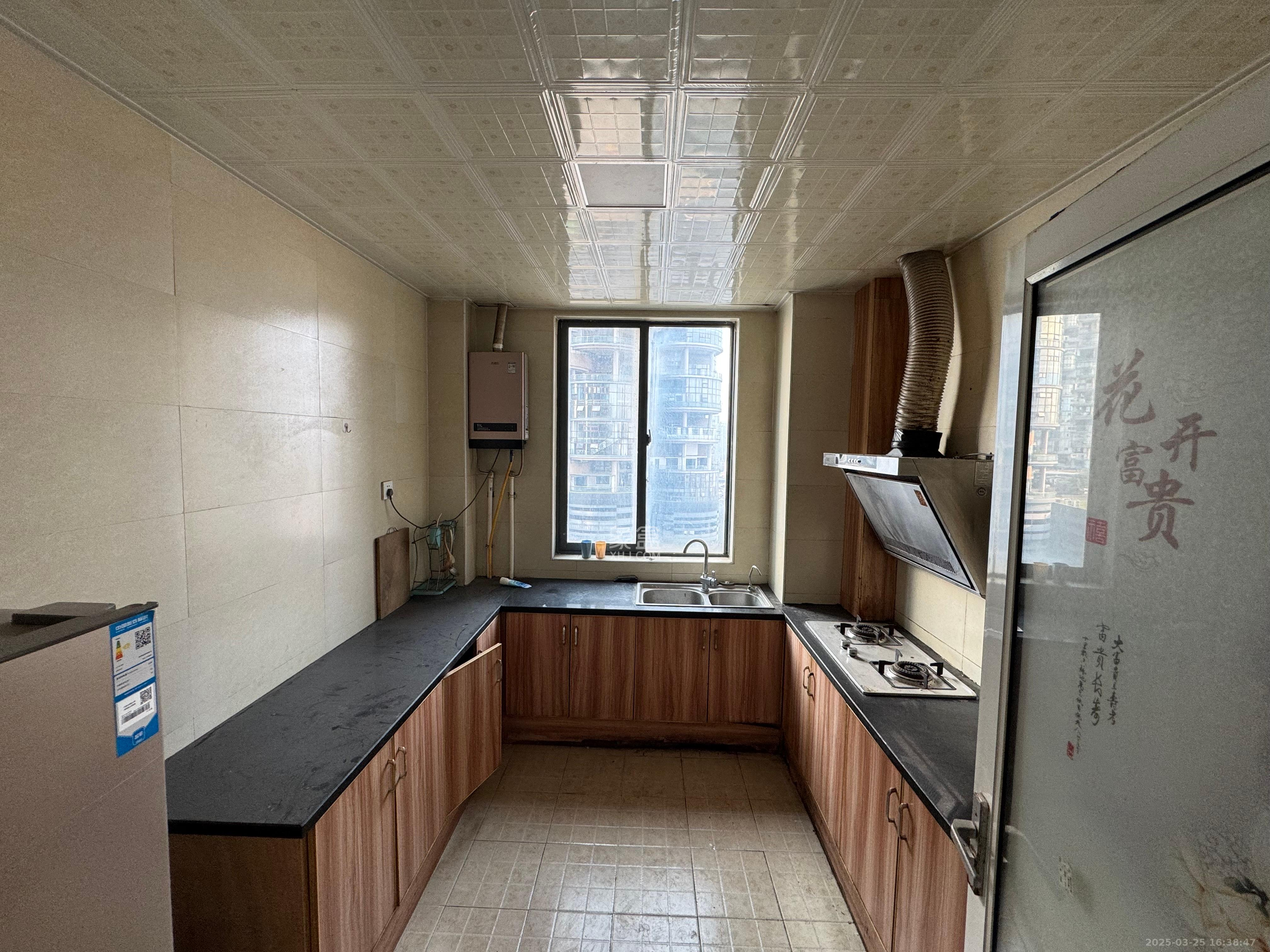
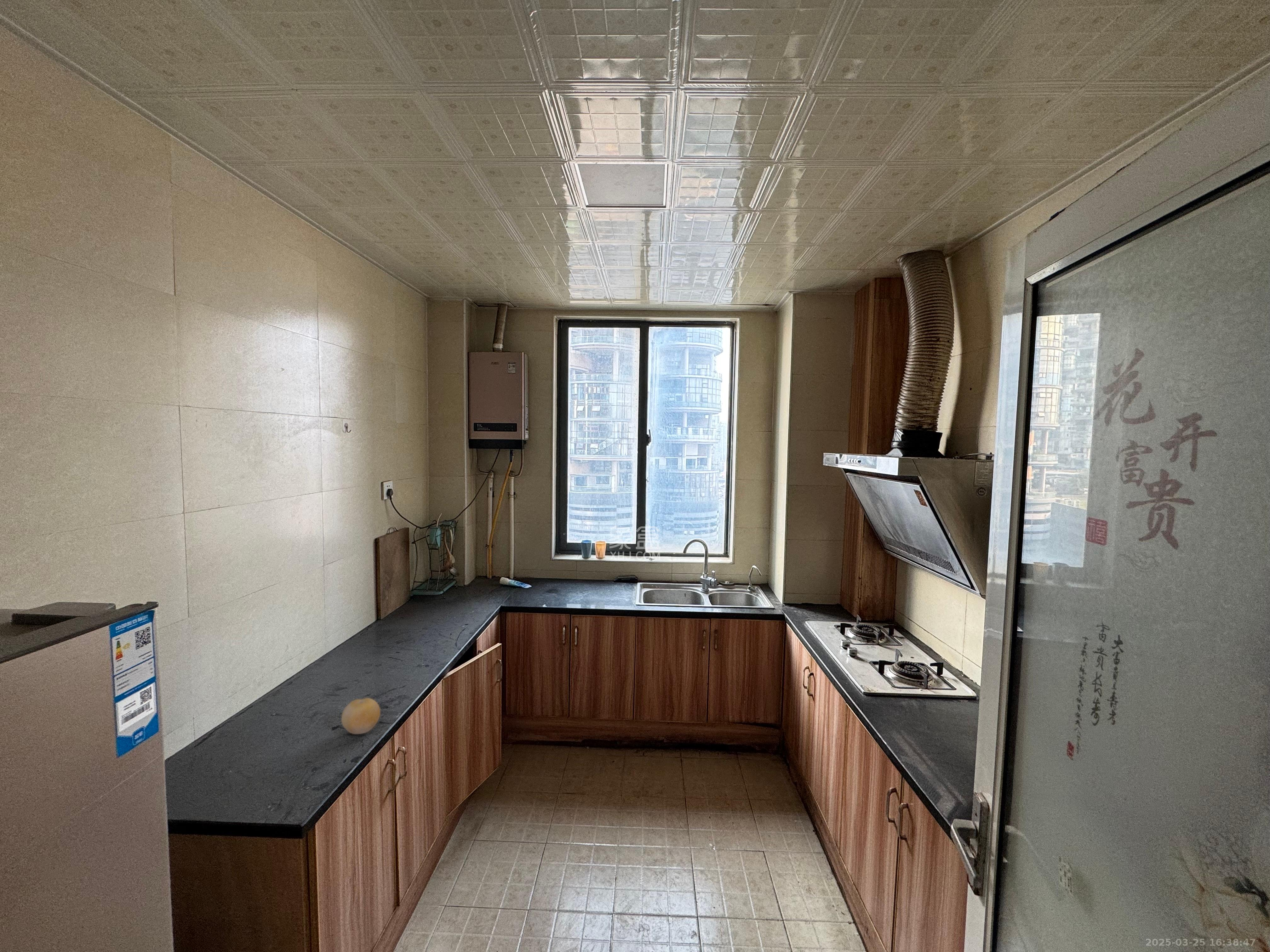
+ fruit (361, 716)
